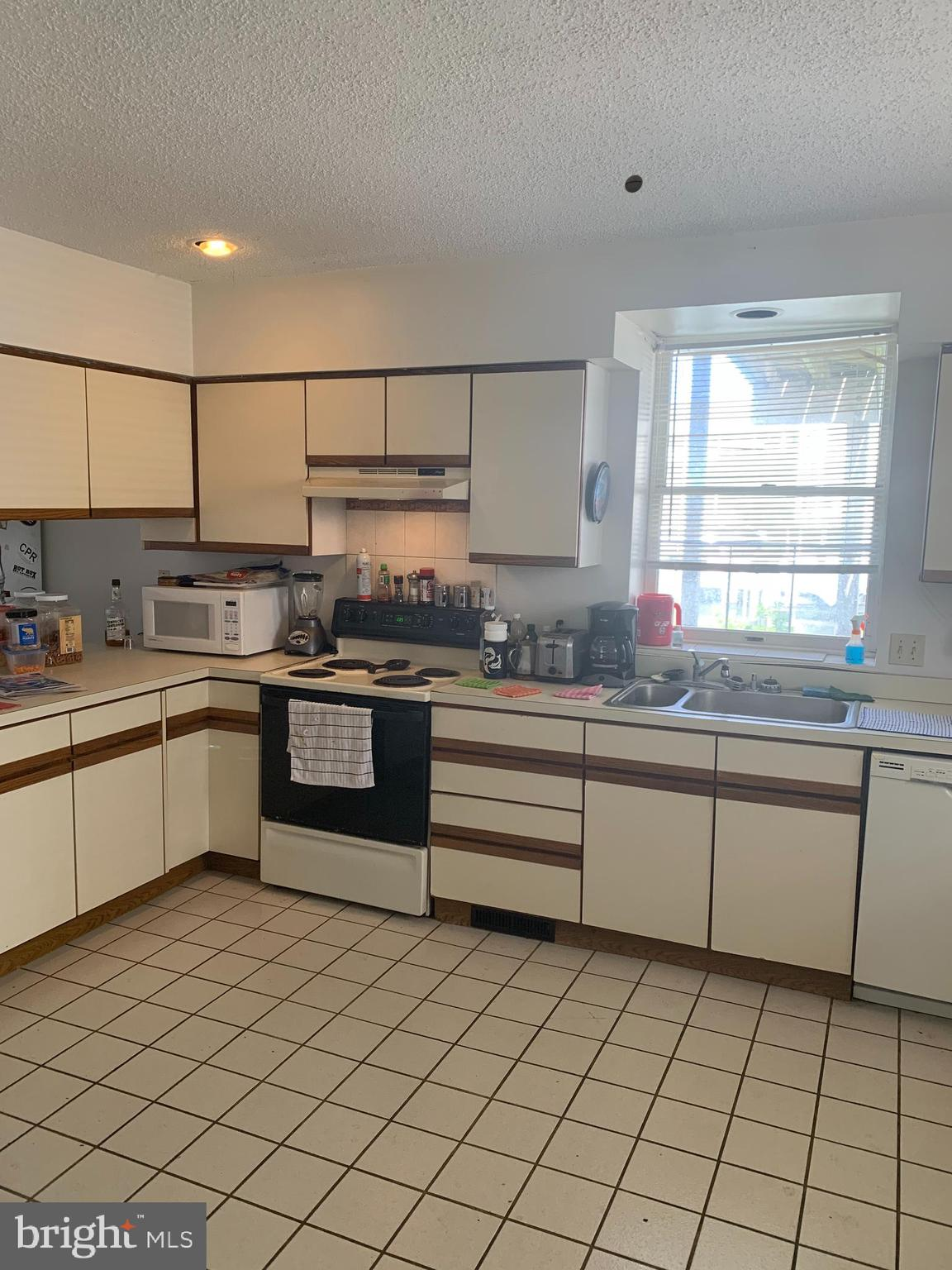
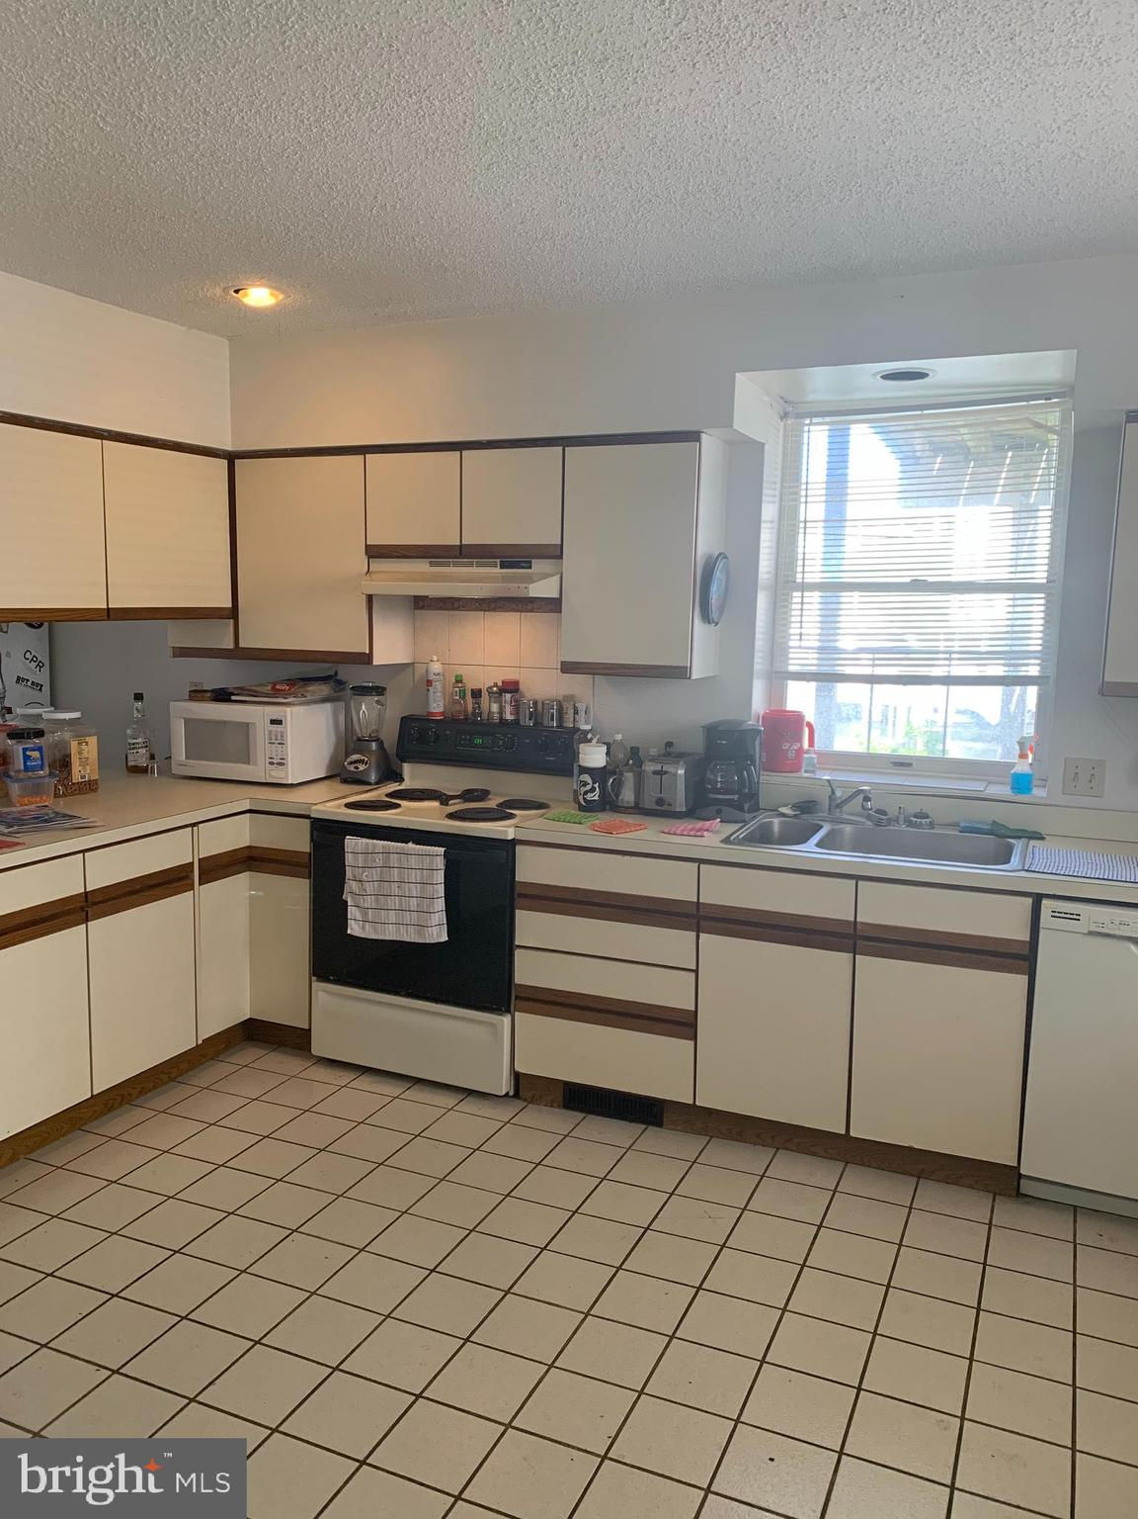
- smoke detector (633, 184)
